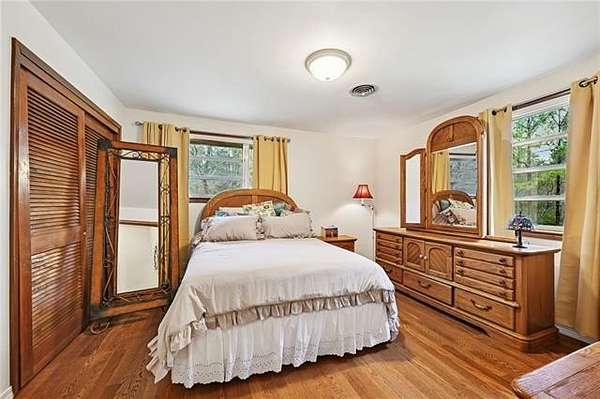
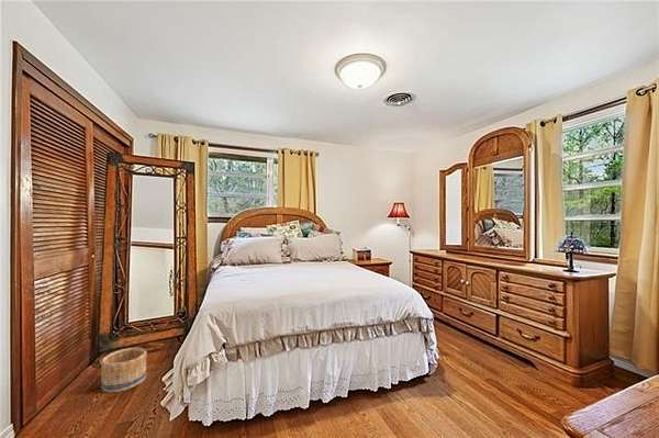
+ basket (124, 368)
